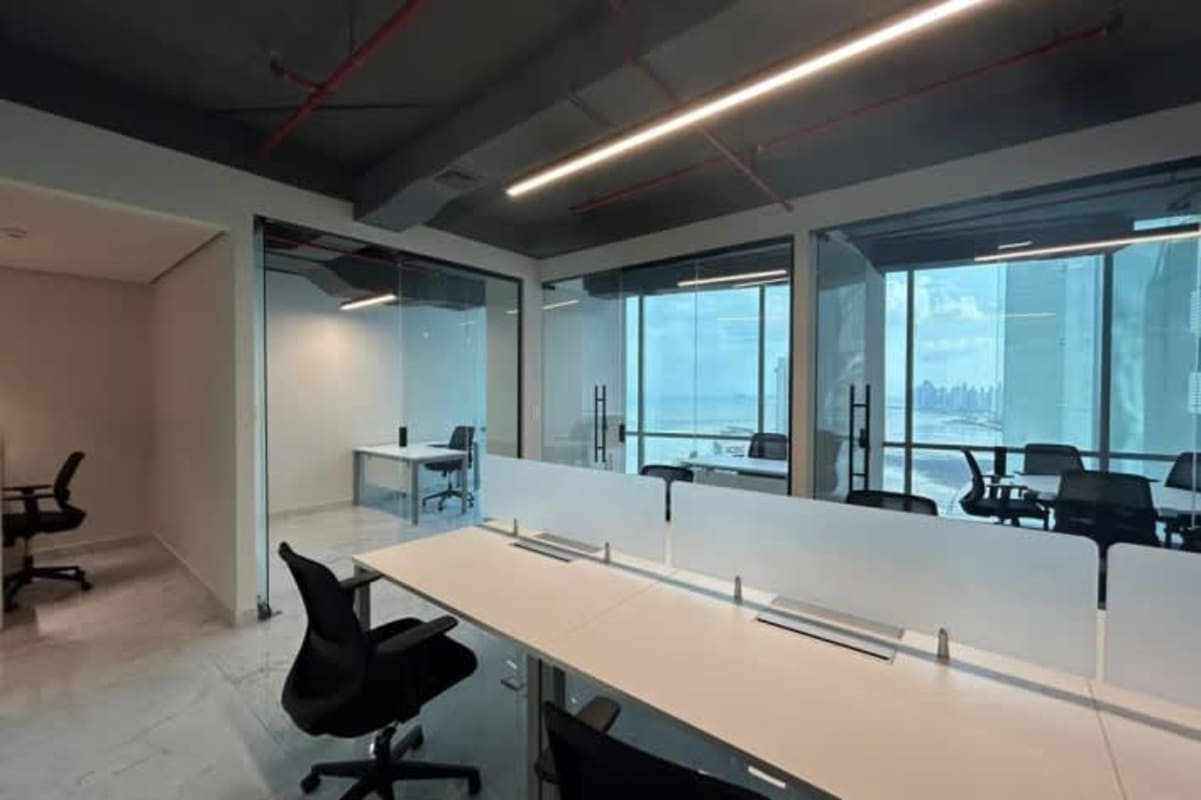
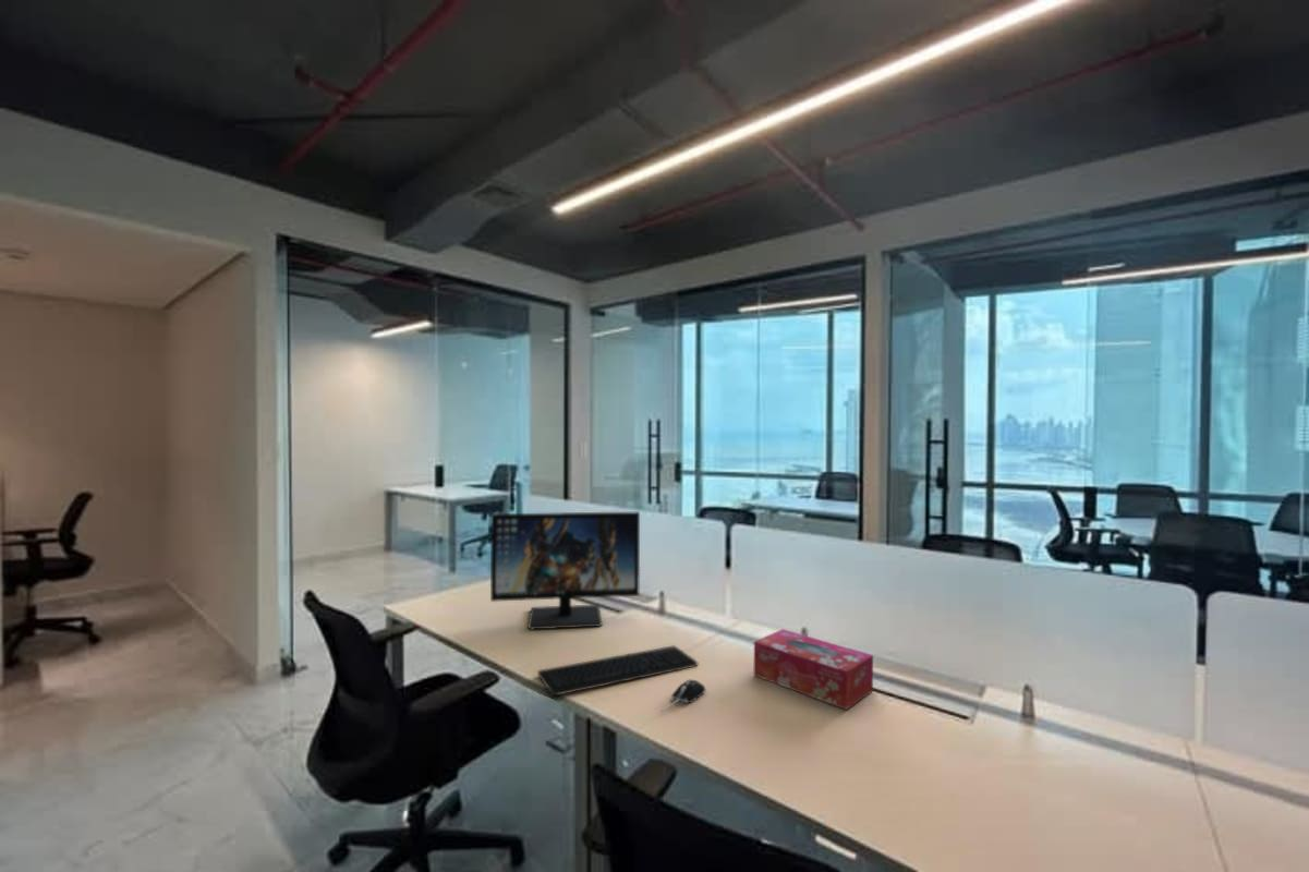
+ computer mouse (681, 692)
+ computer monitor (566, 565)
+ keyboard (619, 667)
+ tissue box (811, 665)
